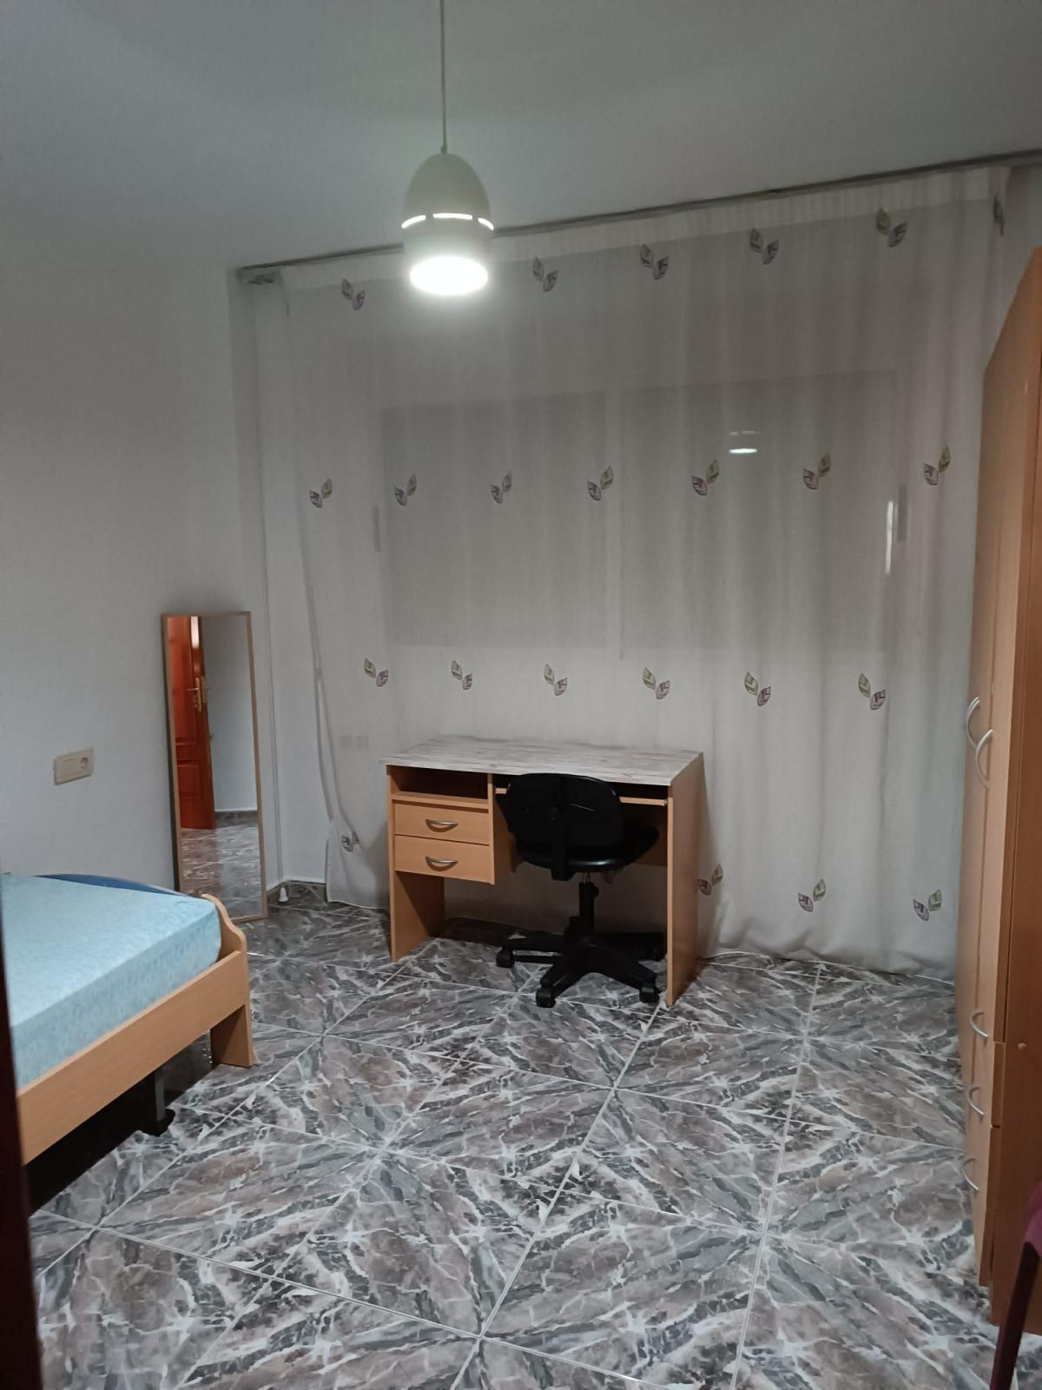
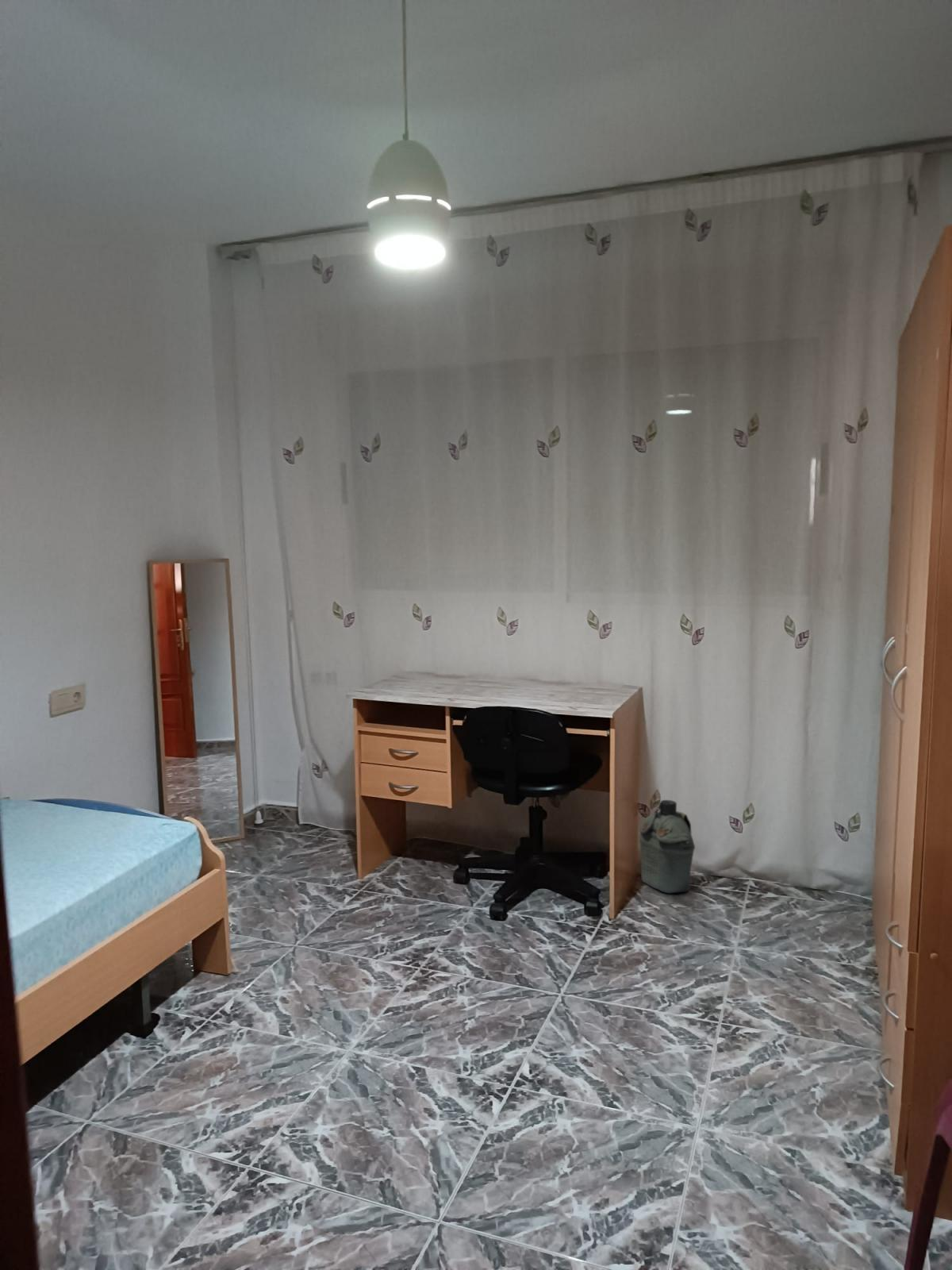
+ military canteen (666, 842)
